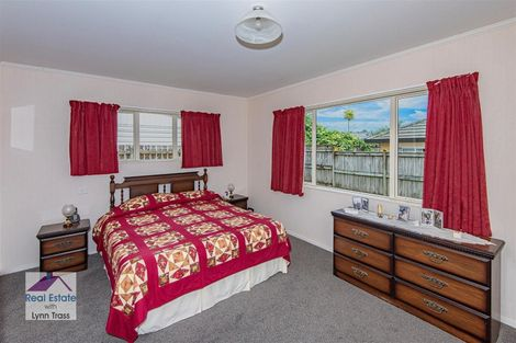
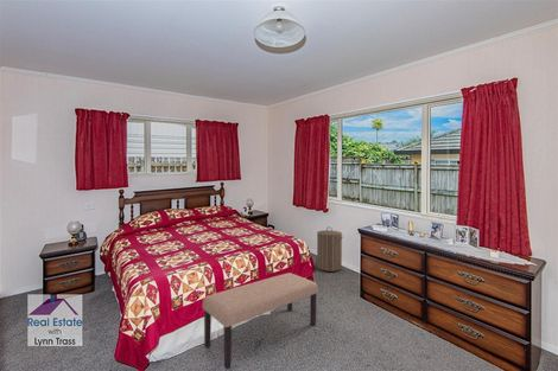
+ bench (264, 311)
+ laundry hamper (329, 247)
